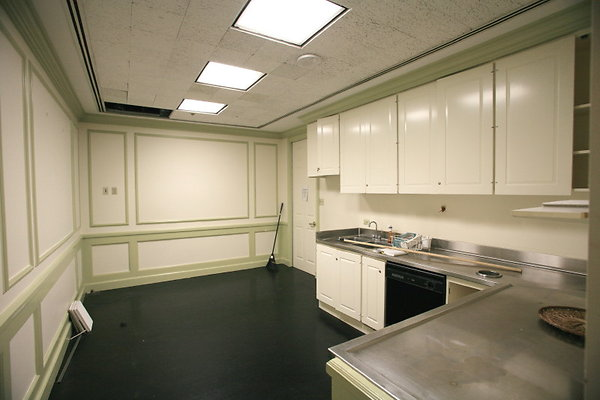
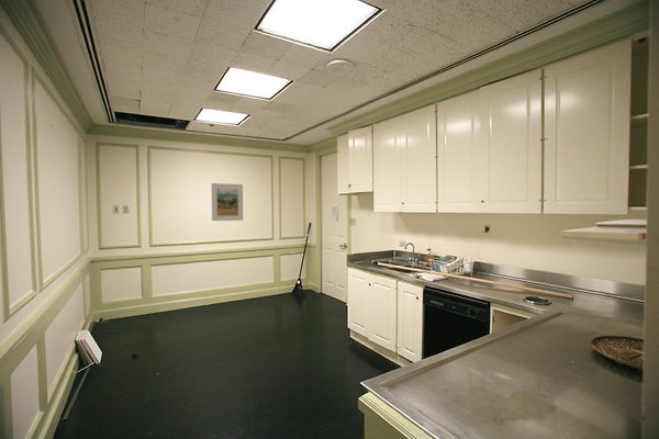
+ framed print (227, 202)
